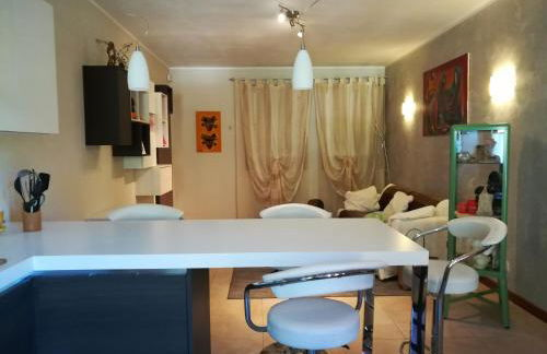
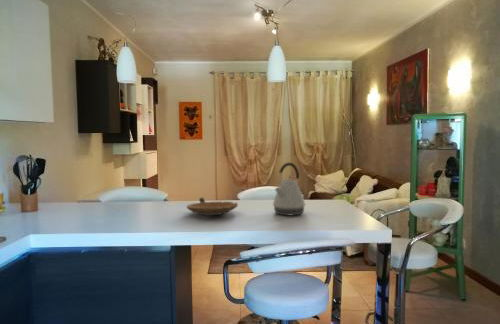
+ bowl (212, 207)
+ kettle (288, 188)
